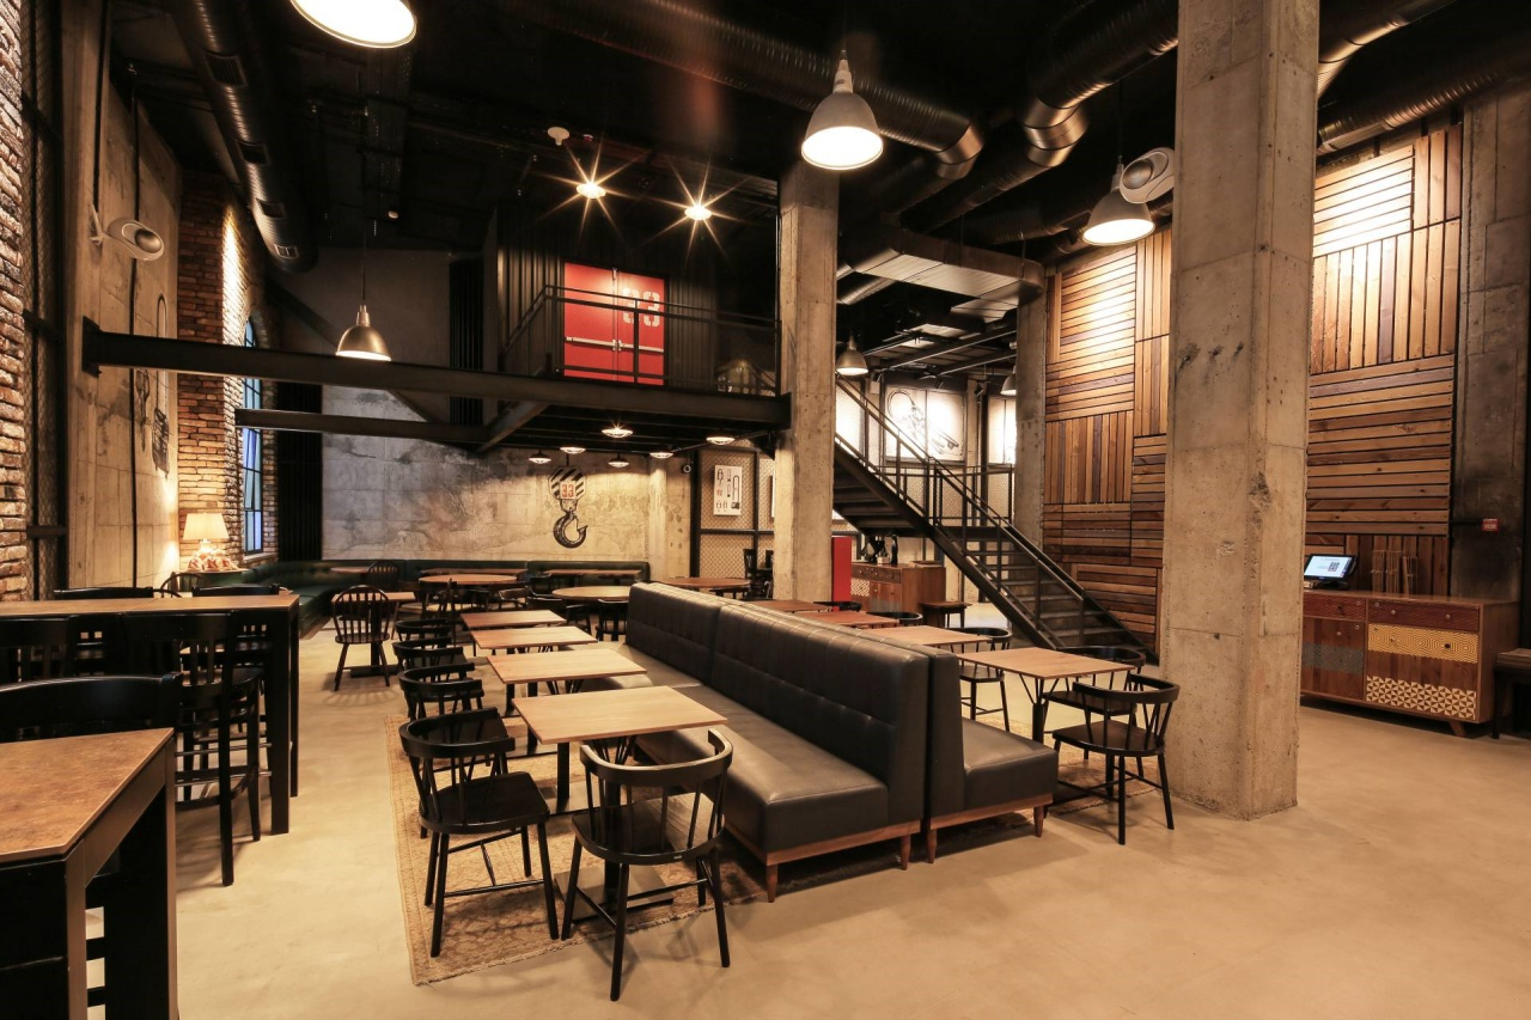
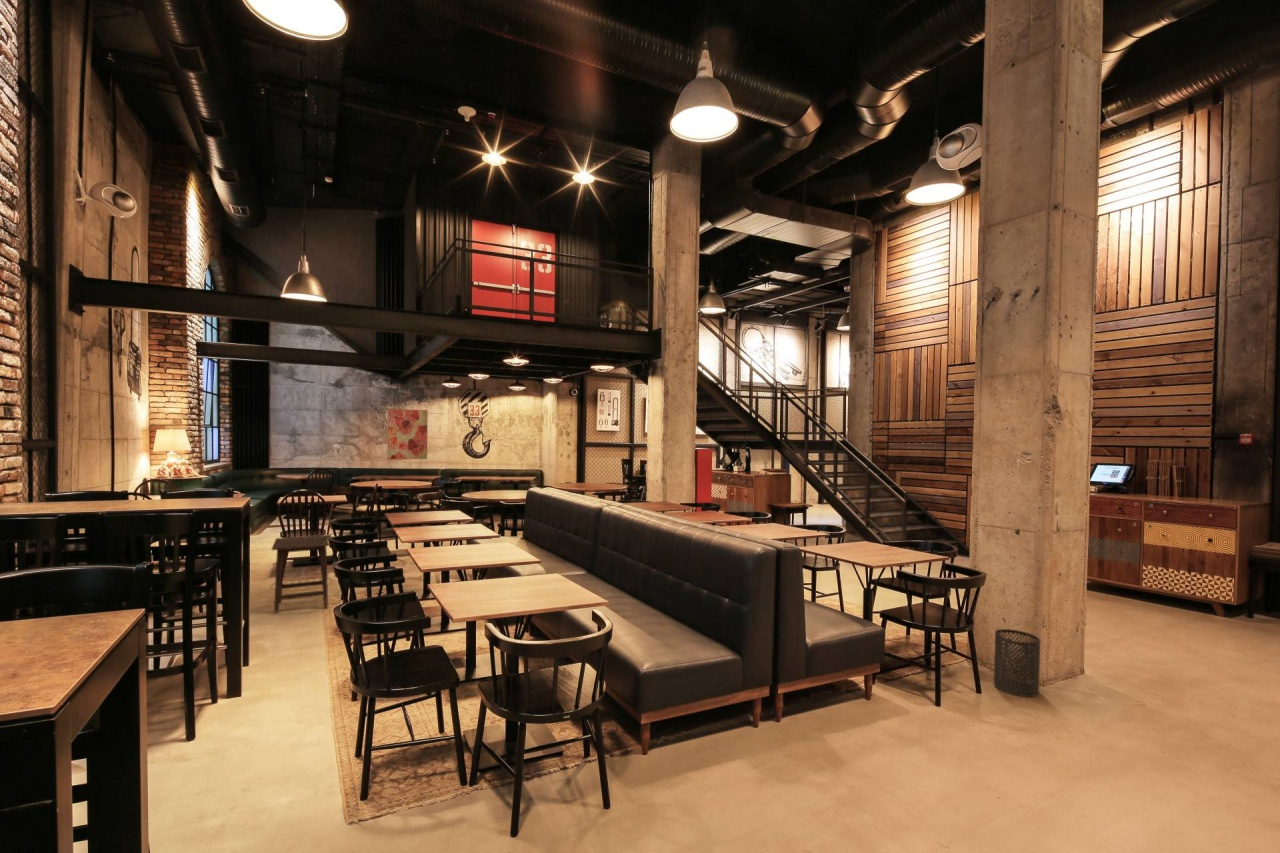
+ wall art (407, 434)
+ trash can (1016, 662)
+ side table (302, 582)
